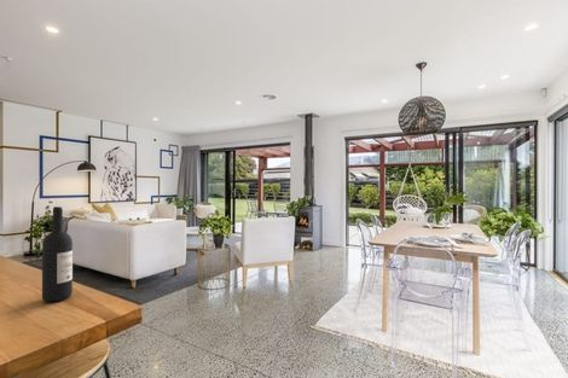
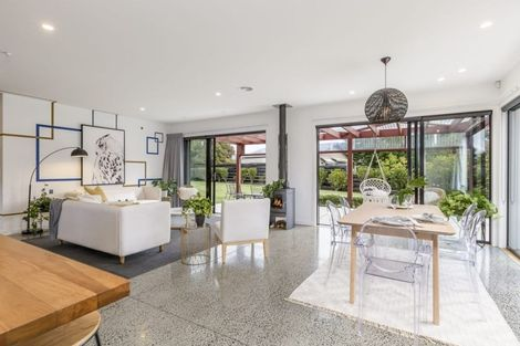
- wine bottle (57, 252)
